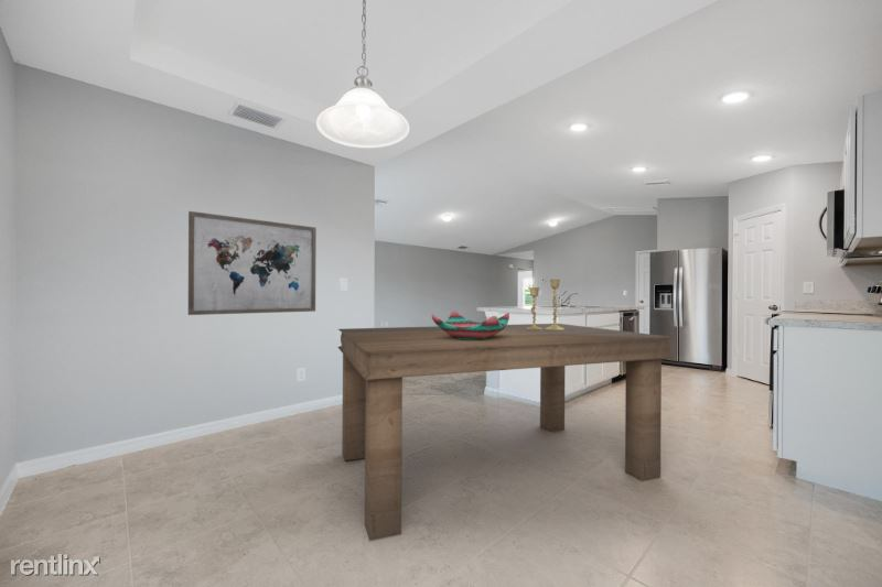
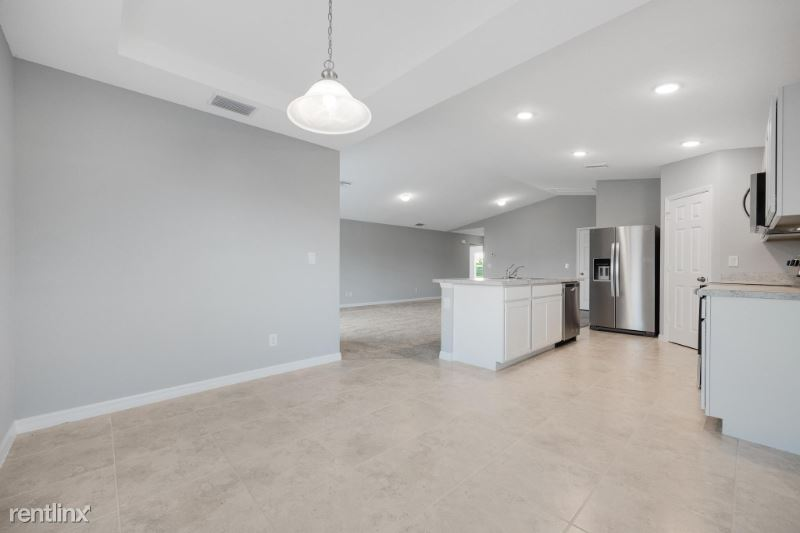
- dining table (492, 370)
- decorative bowl (472, 325)
- candlestick (552, 303)
- wall art (258, 267)
